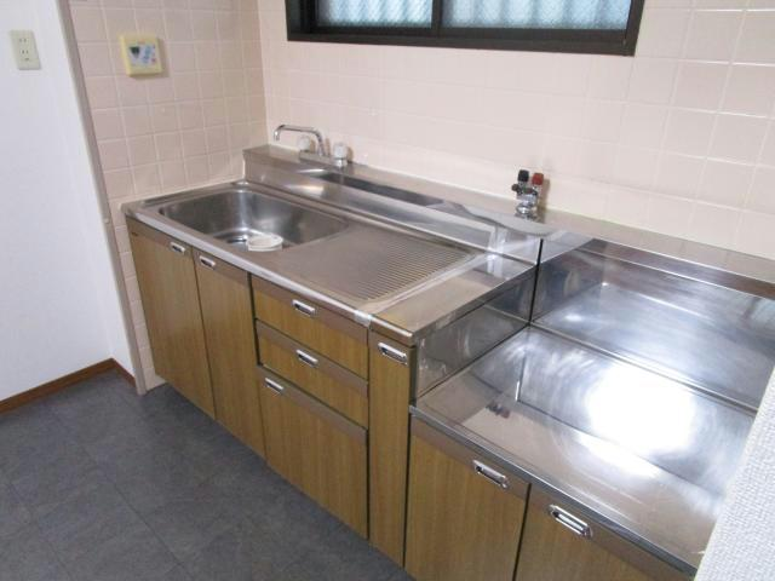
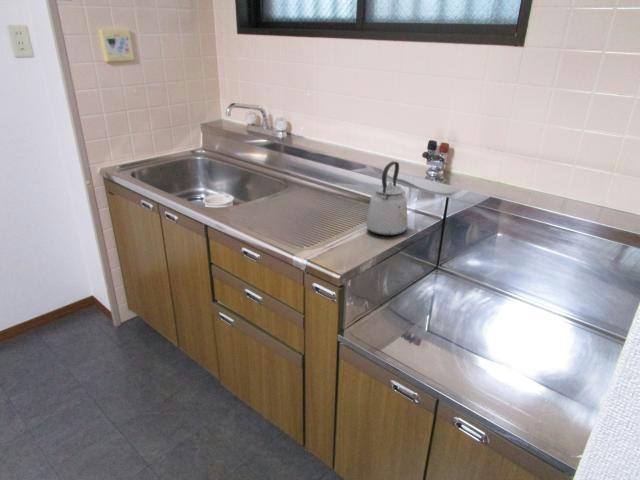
+ kettle (391, 195)
